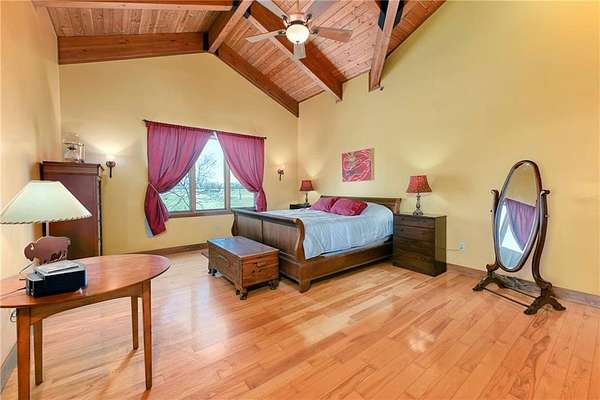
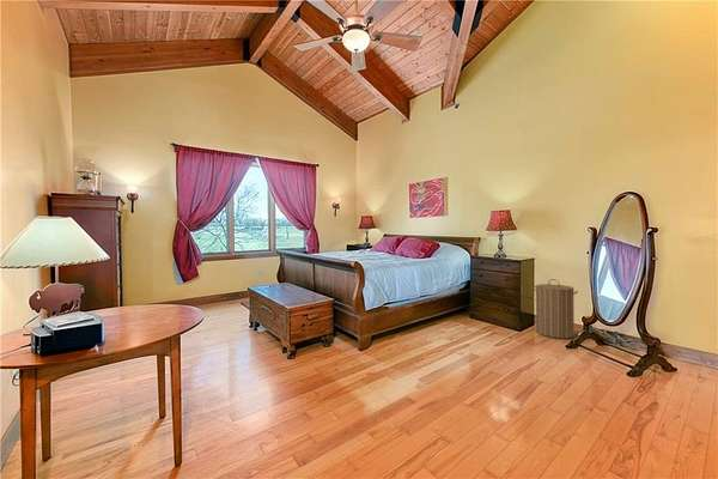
+ laundry hamper (554, 305)
